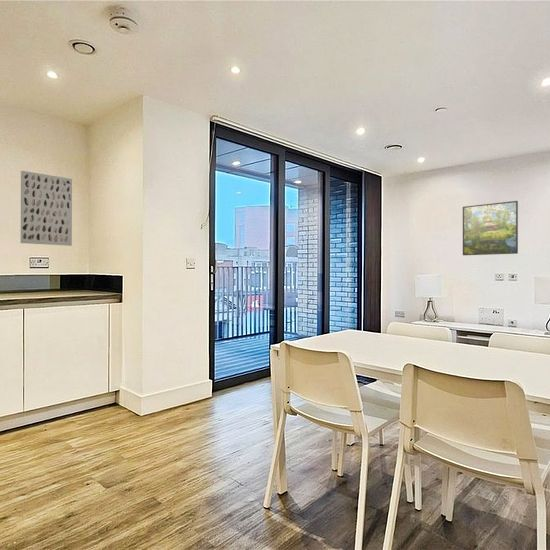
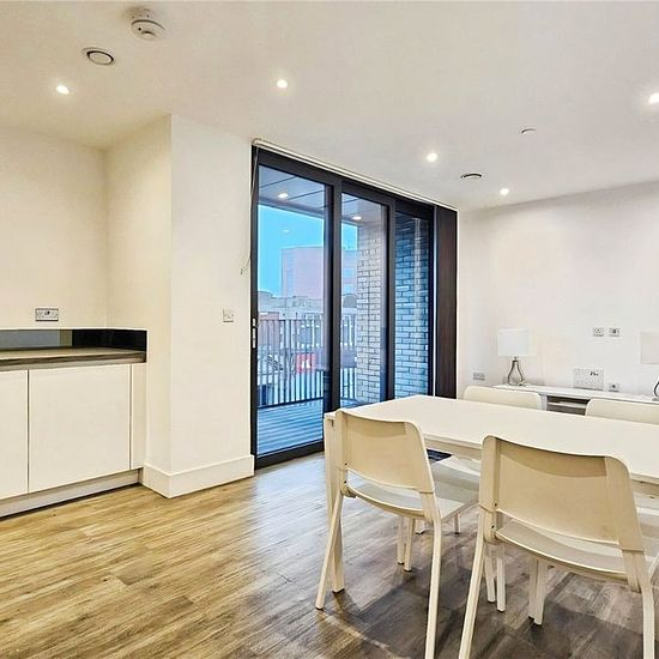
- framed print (489, 229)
- wall art (47, 209)
